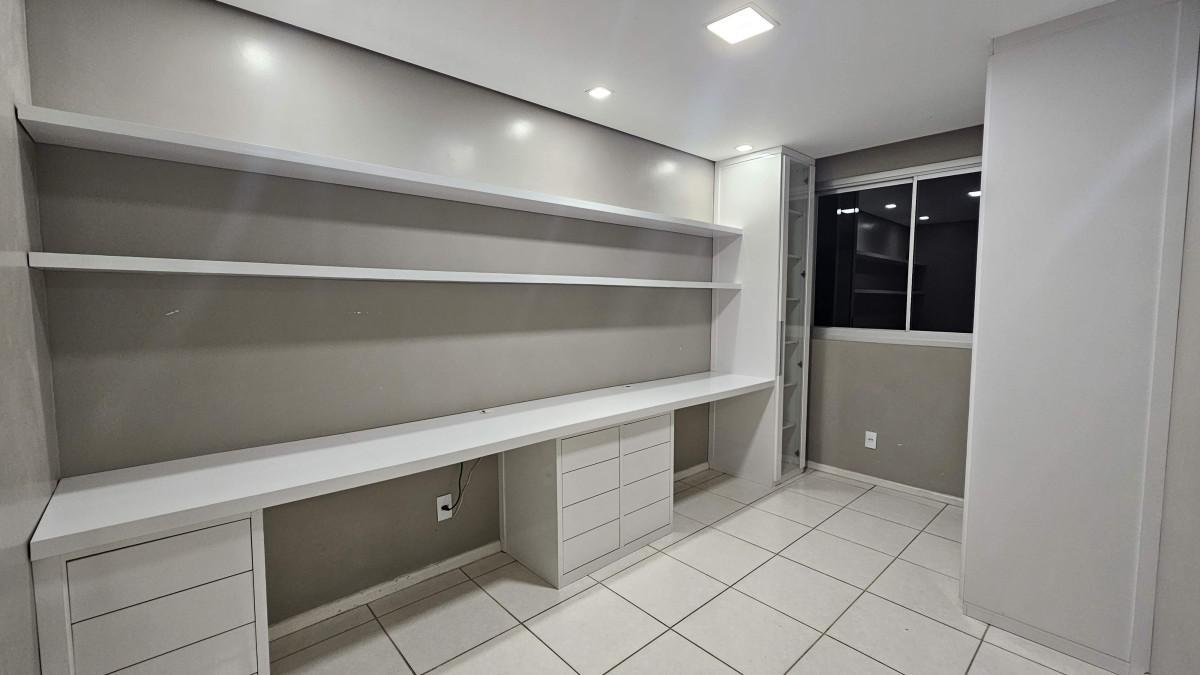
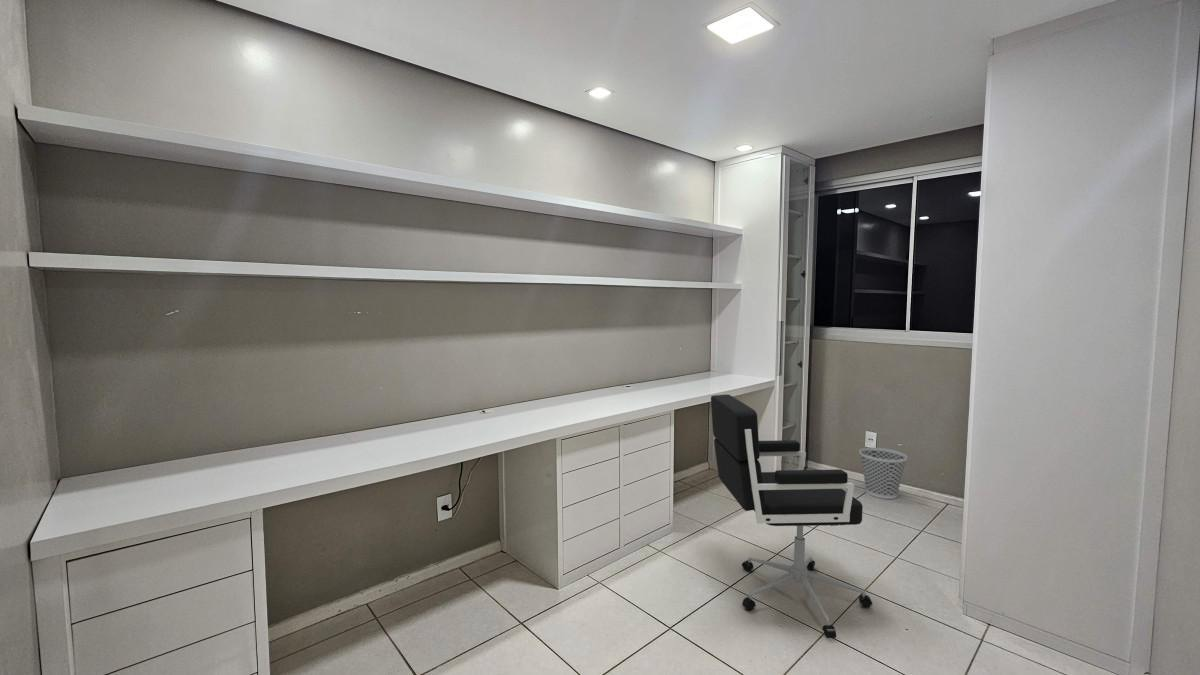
+ office chair (782, 499)
+ wastebasket (882, 473)
